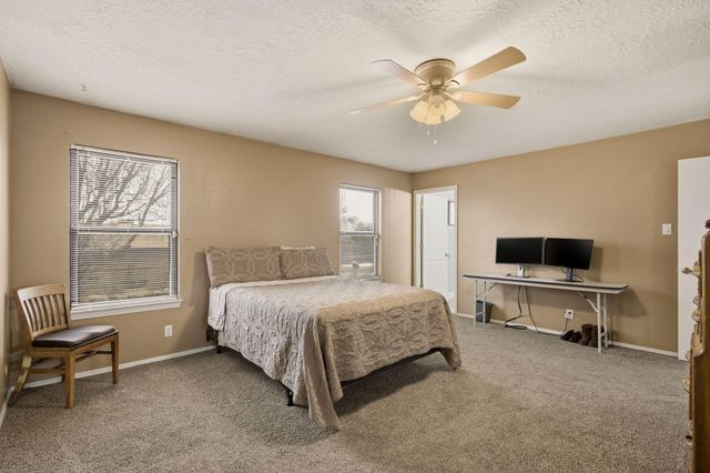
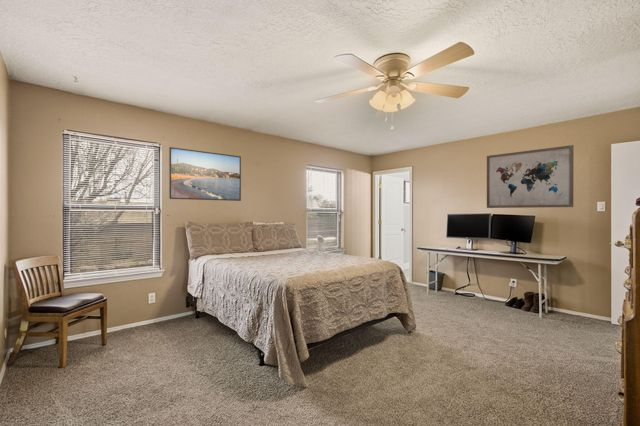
+ wall art (526, 179)
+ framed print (207, 176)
